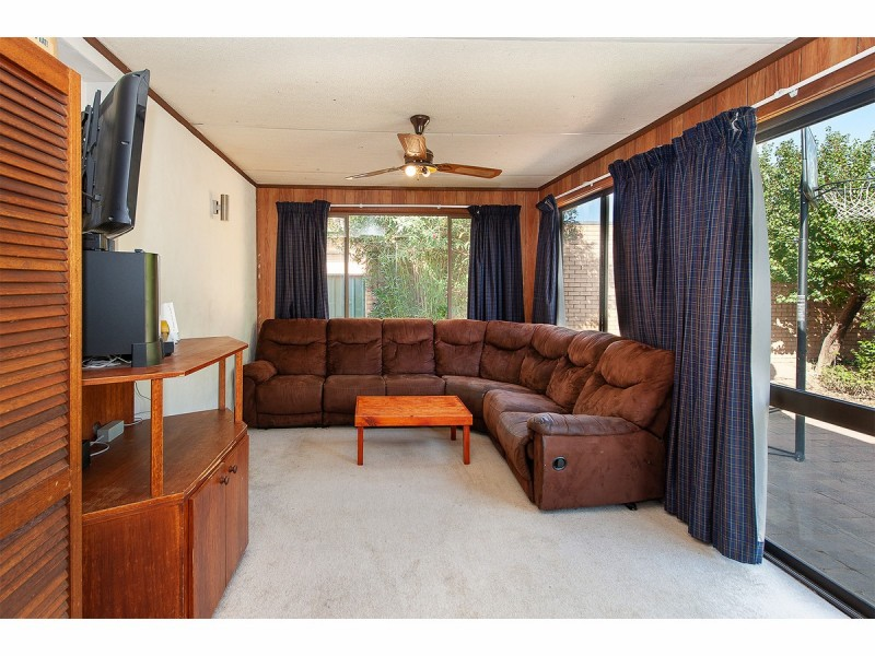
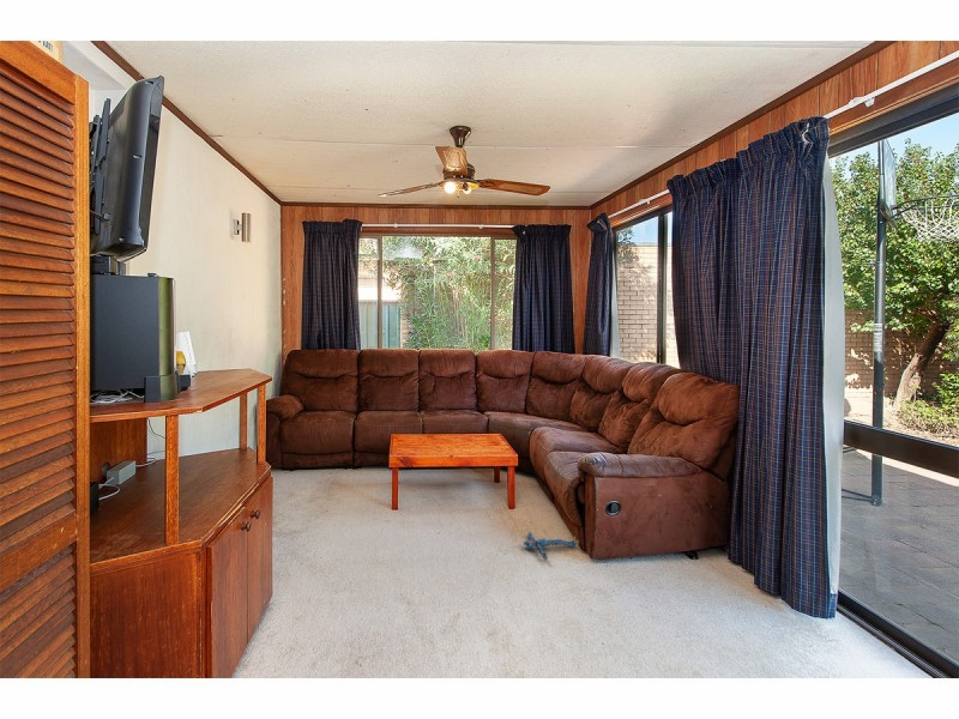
+ plush toy (550, 542)
